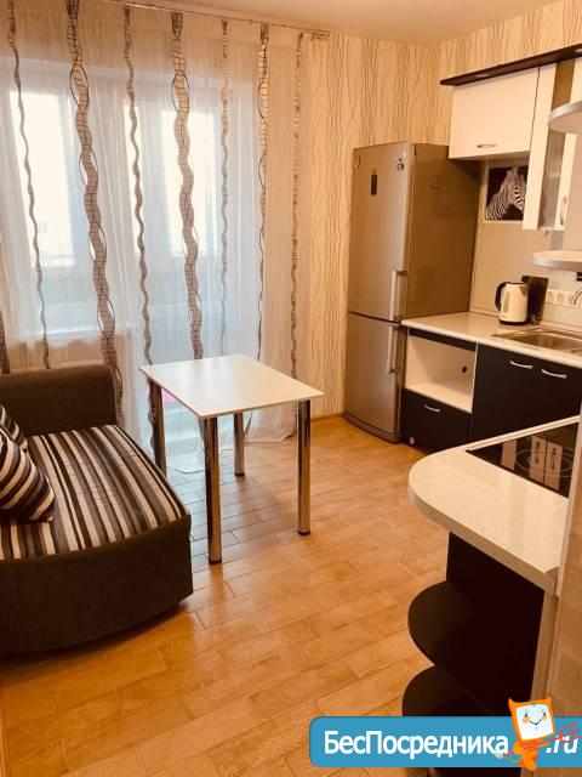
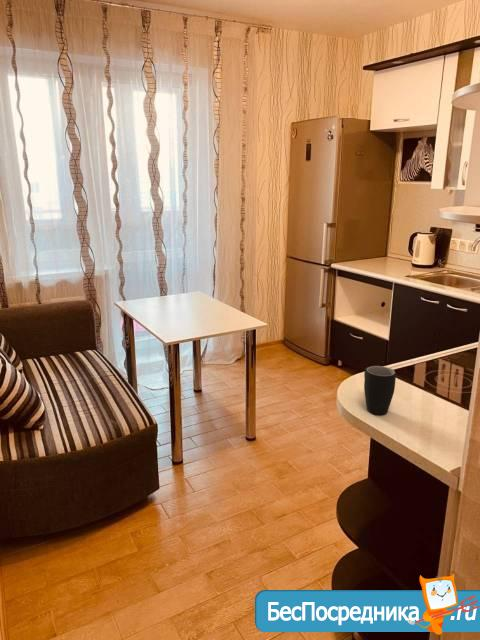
+ mug (375, 387)
